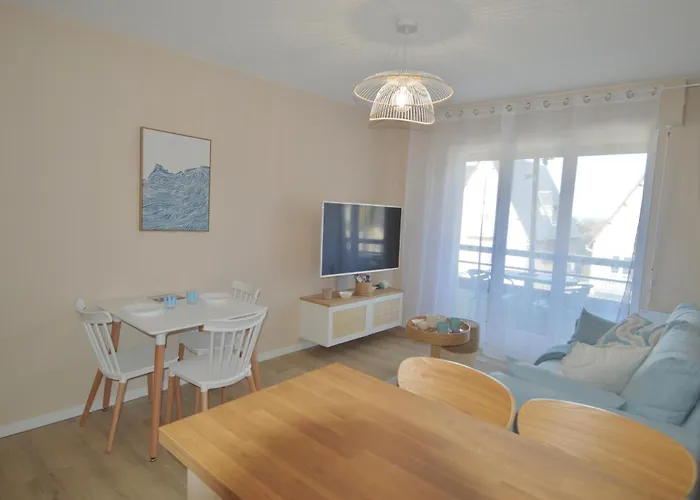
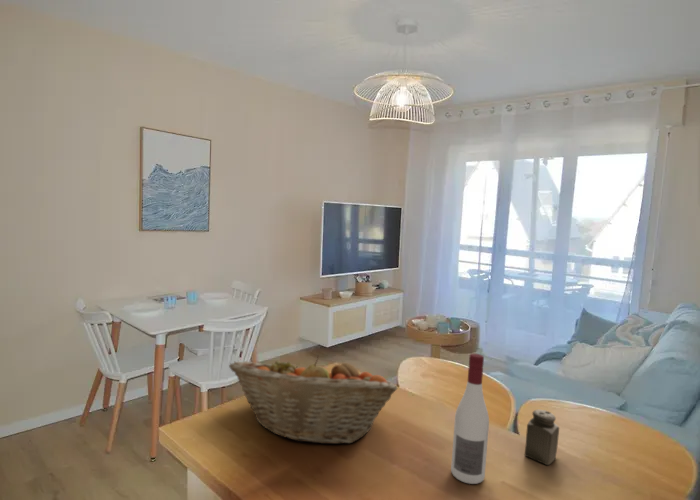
+ fruit basket (312, 388)
+ salt shaker (542, 434)
+ alcohol (472, 415)
